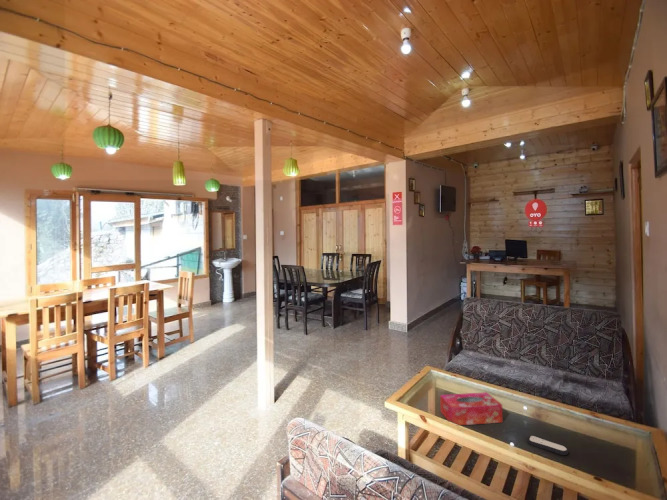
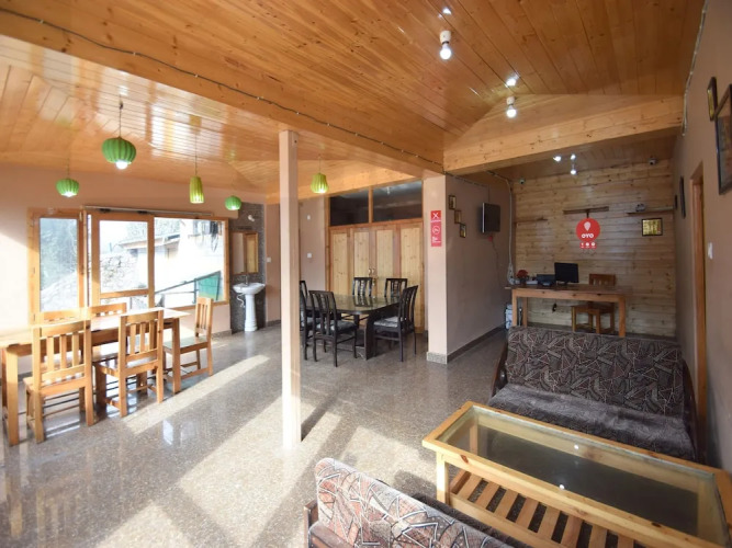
- tissue box (470, 408)
- remote control (547, 445)
